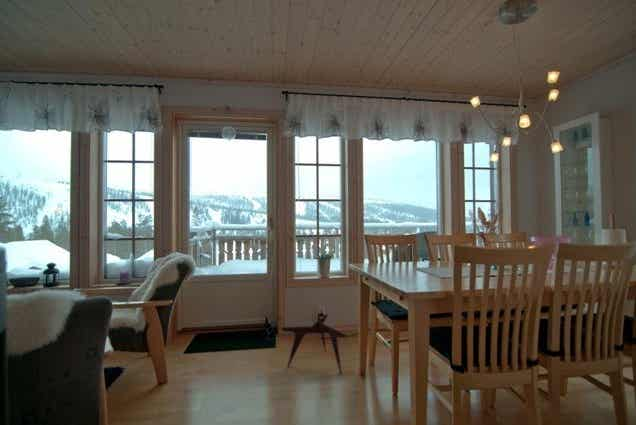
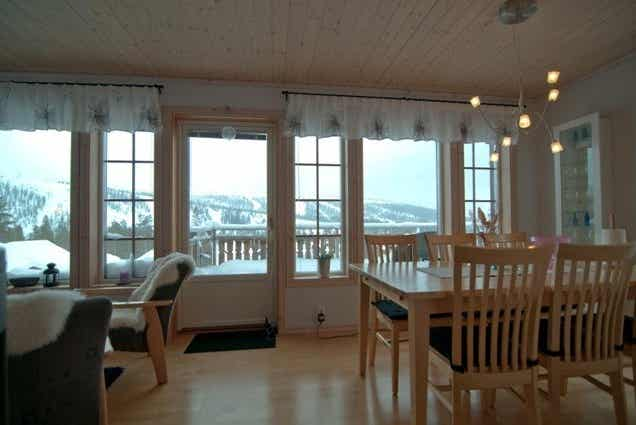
- side table (310, 334)
